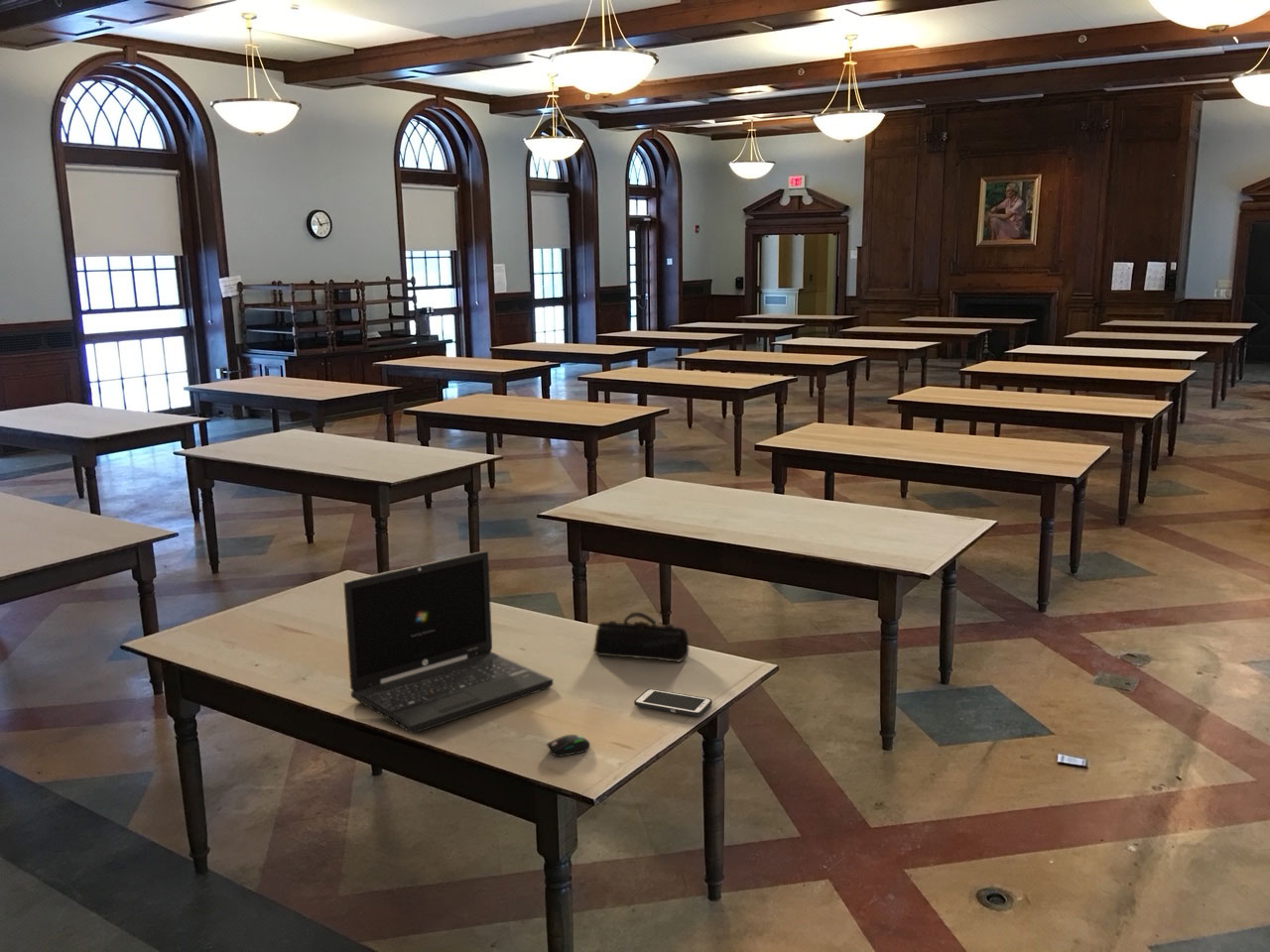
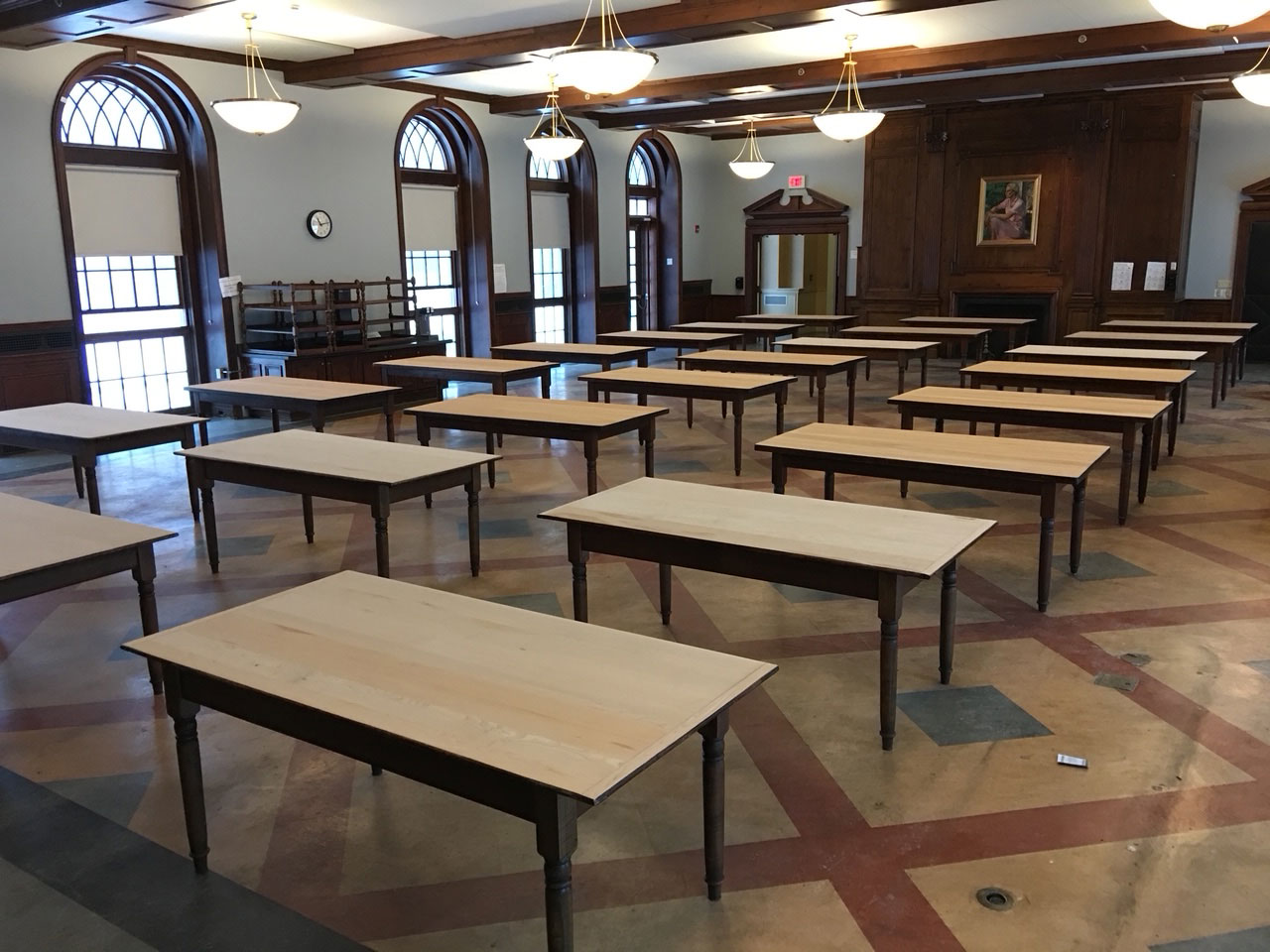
- mouse (569, 743)
- cell phone (673, 702)
- laptop (450, 636)
- pencil case (641, 633)
